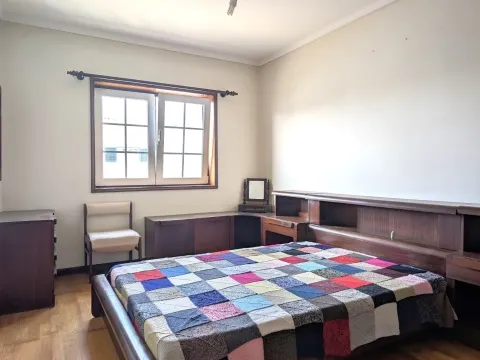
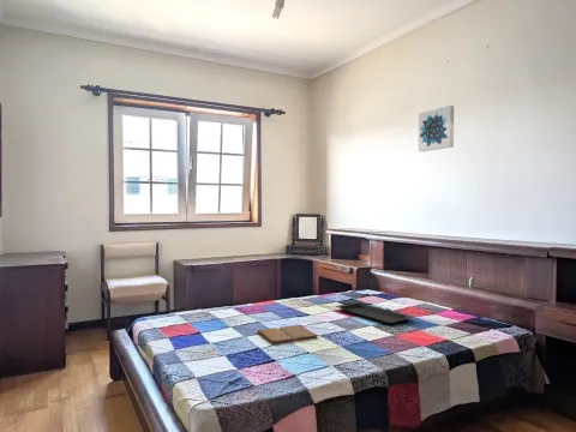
+ serving tray (372, 313)
+ wall art (434, 130)
+ book (286, 334)
